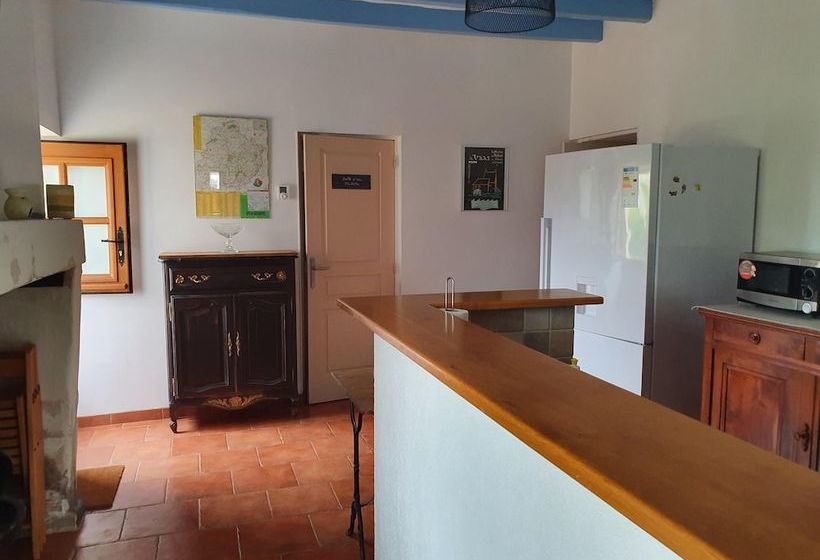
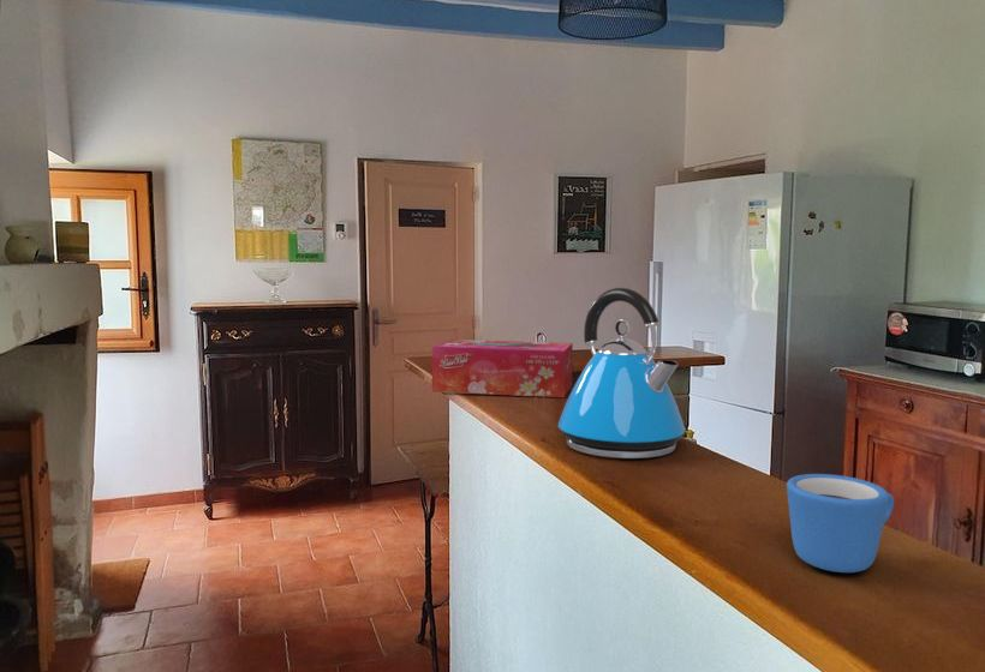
+ mug (846, 522)
+ tissue box (503, 366)
+ kettle (617, 366)
